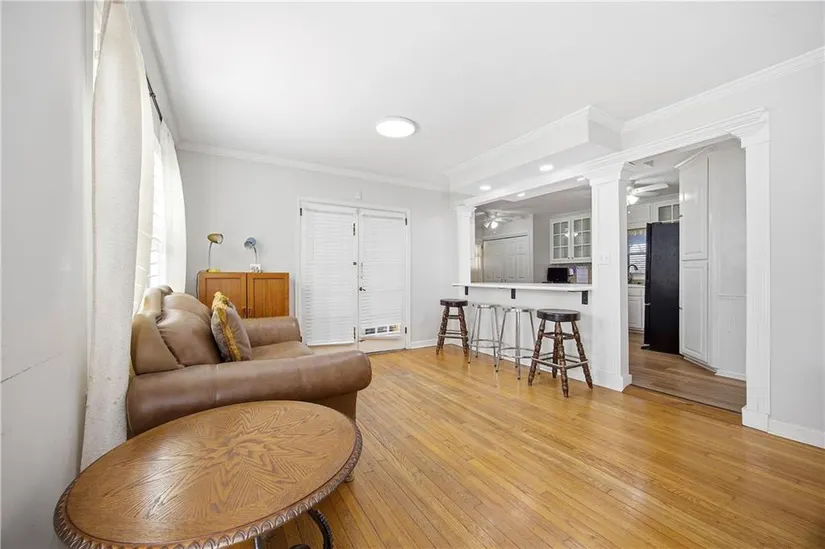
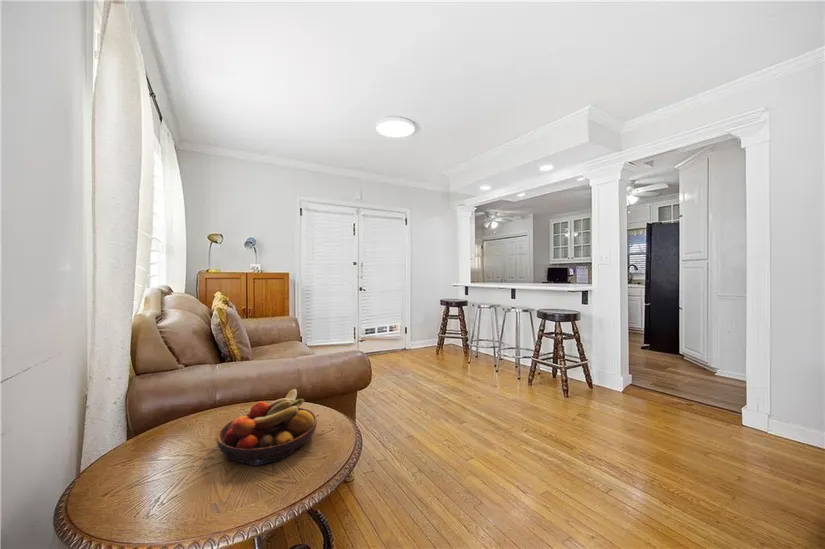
+ fruit bowl (269, 421)
